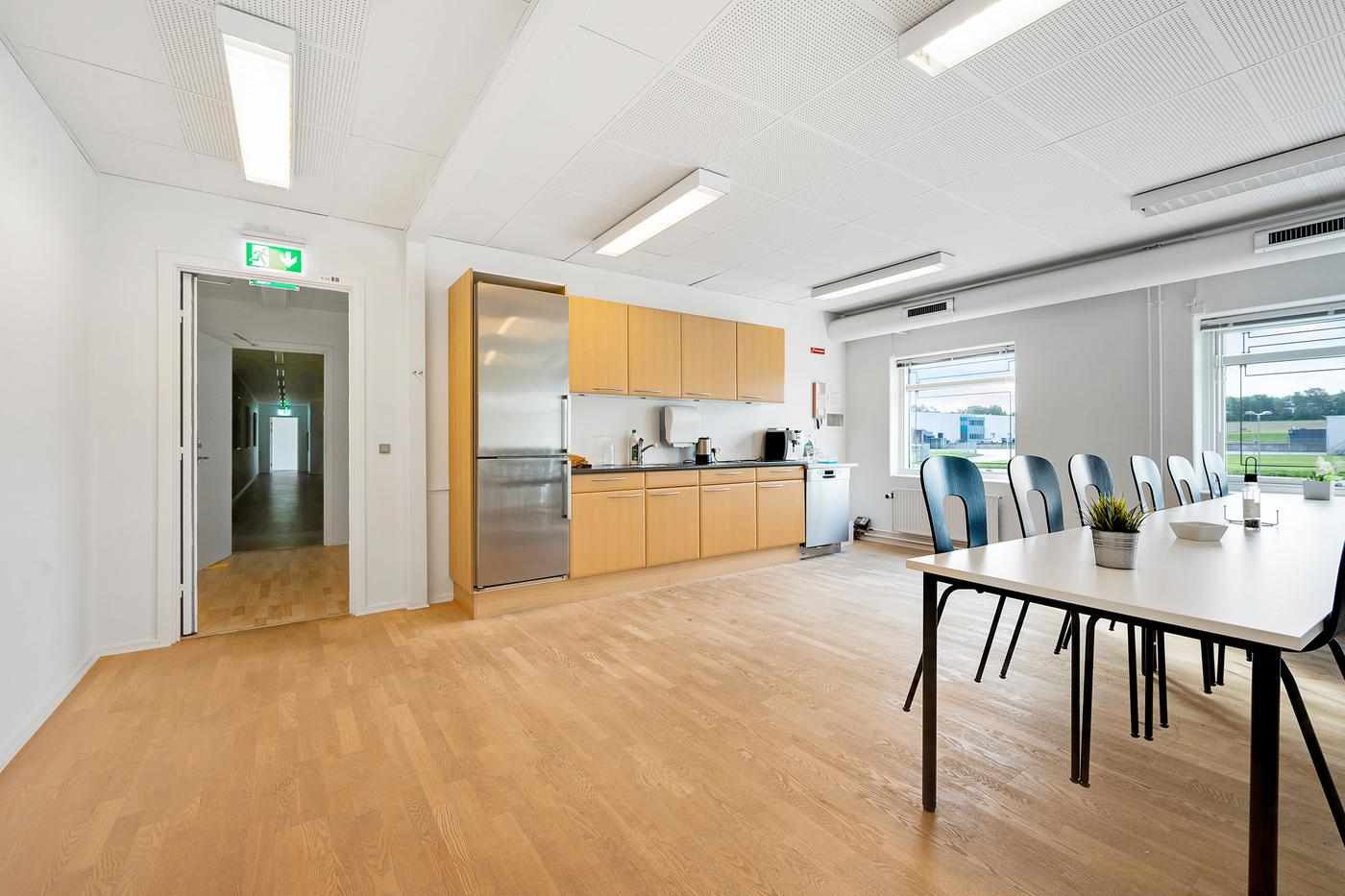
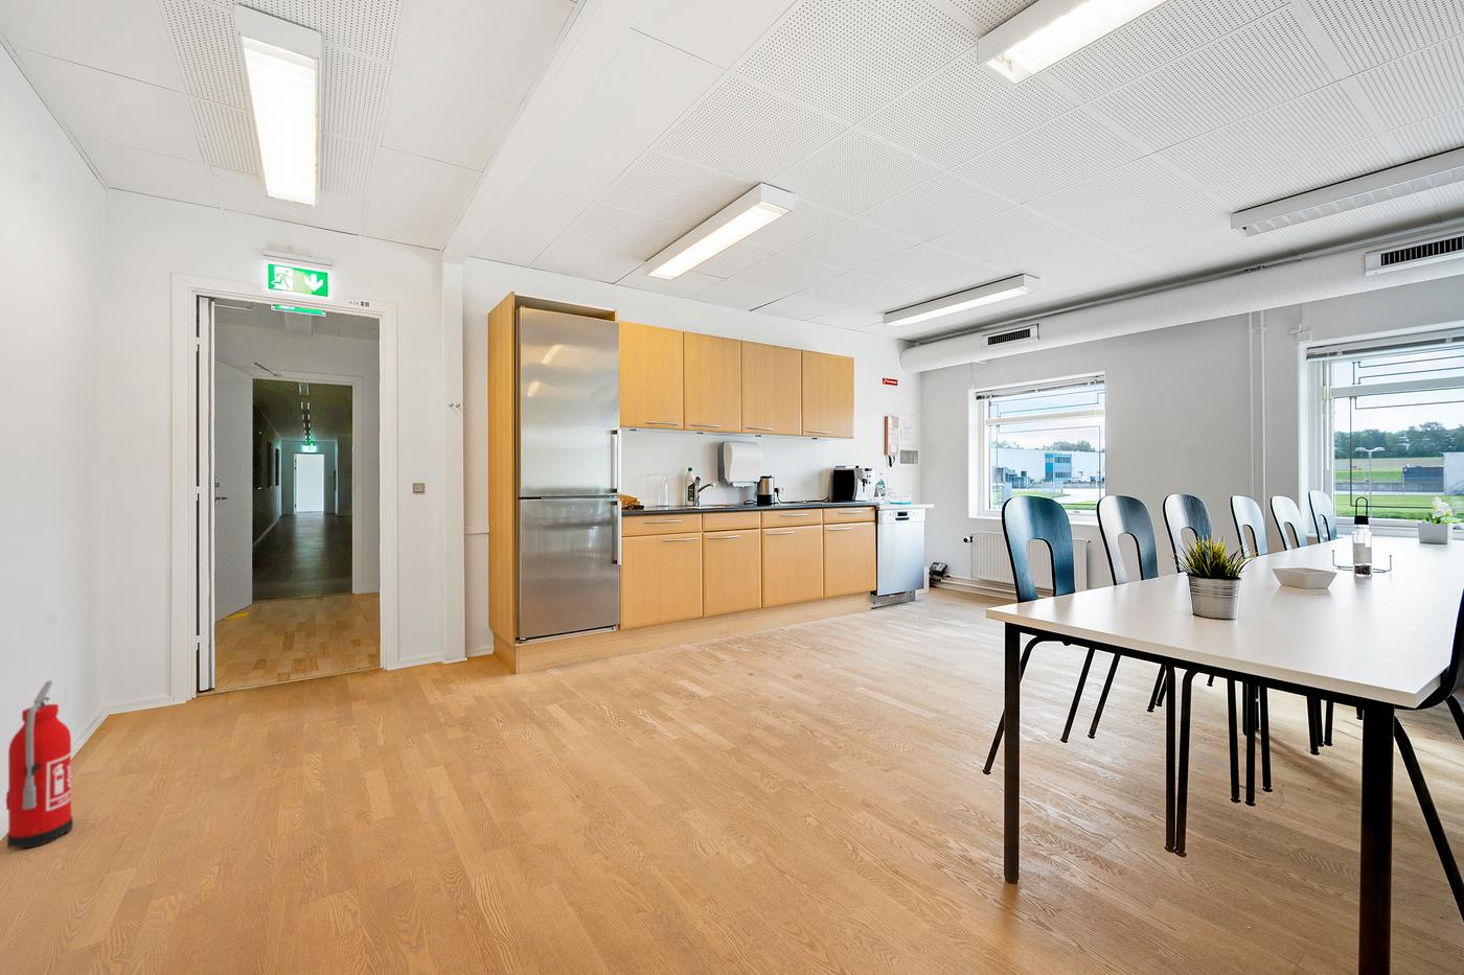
+ fire extinguisher (39, 763)
